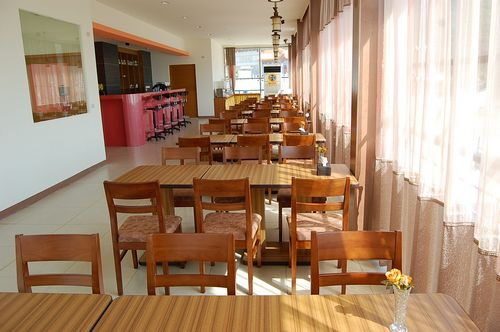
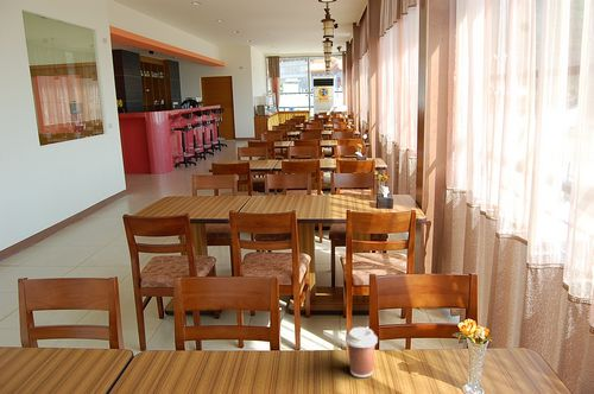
+ coffee cup (361, 351)
